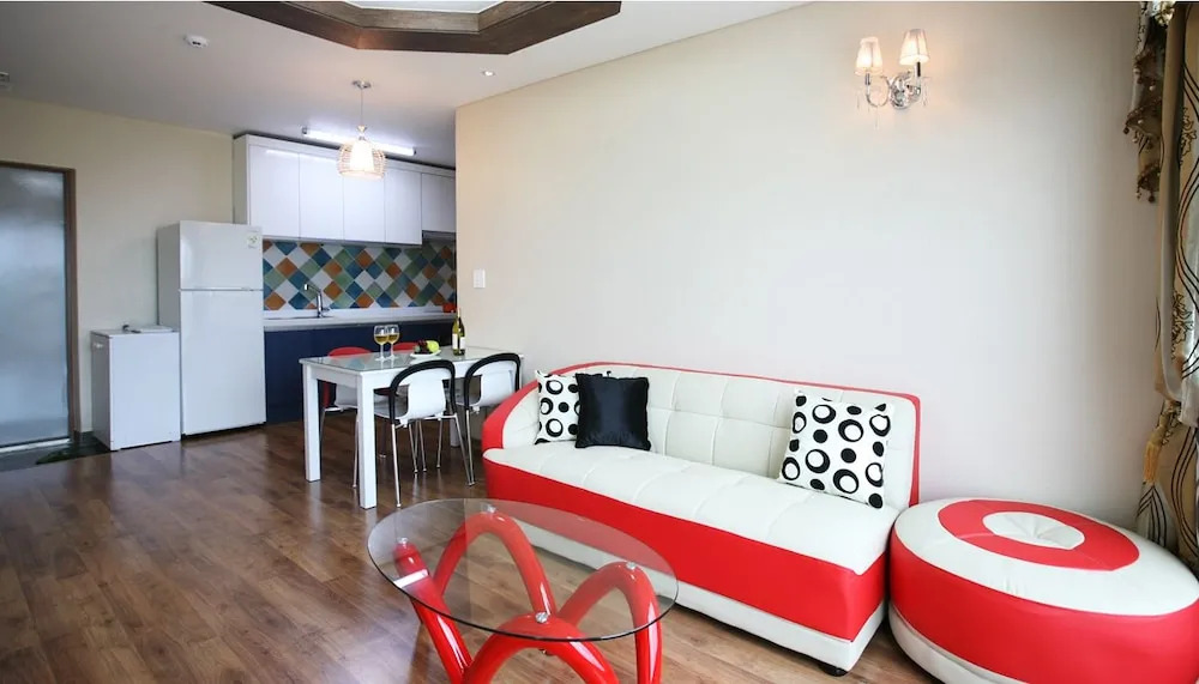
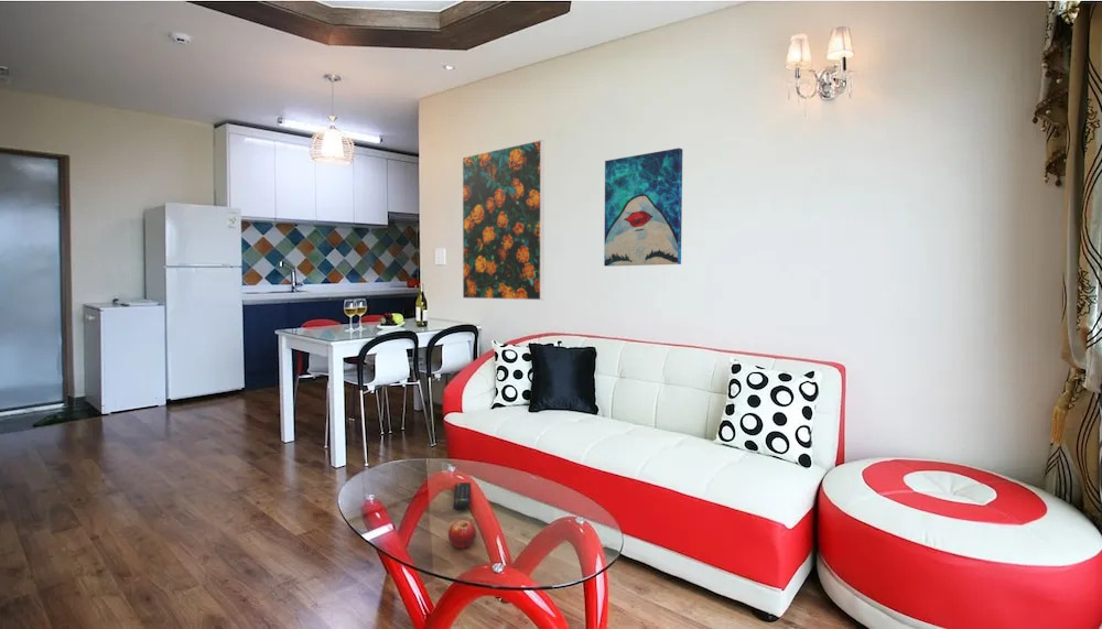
+ remote control (462, 495)
+ fruit (462, 533)
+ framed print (500, 225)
+ wall art (641, 210)
